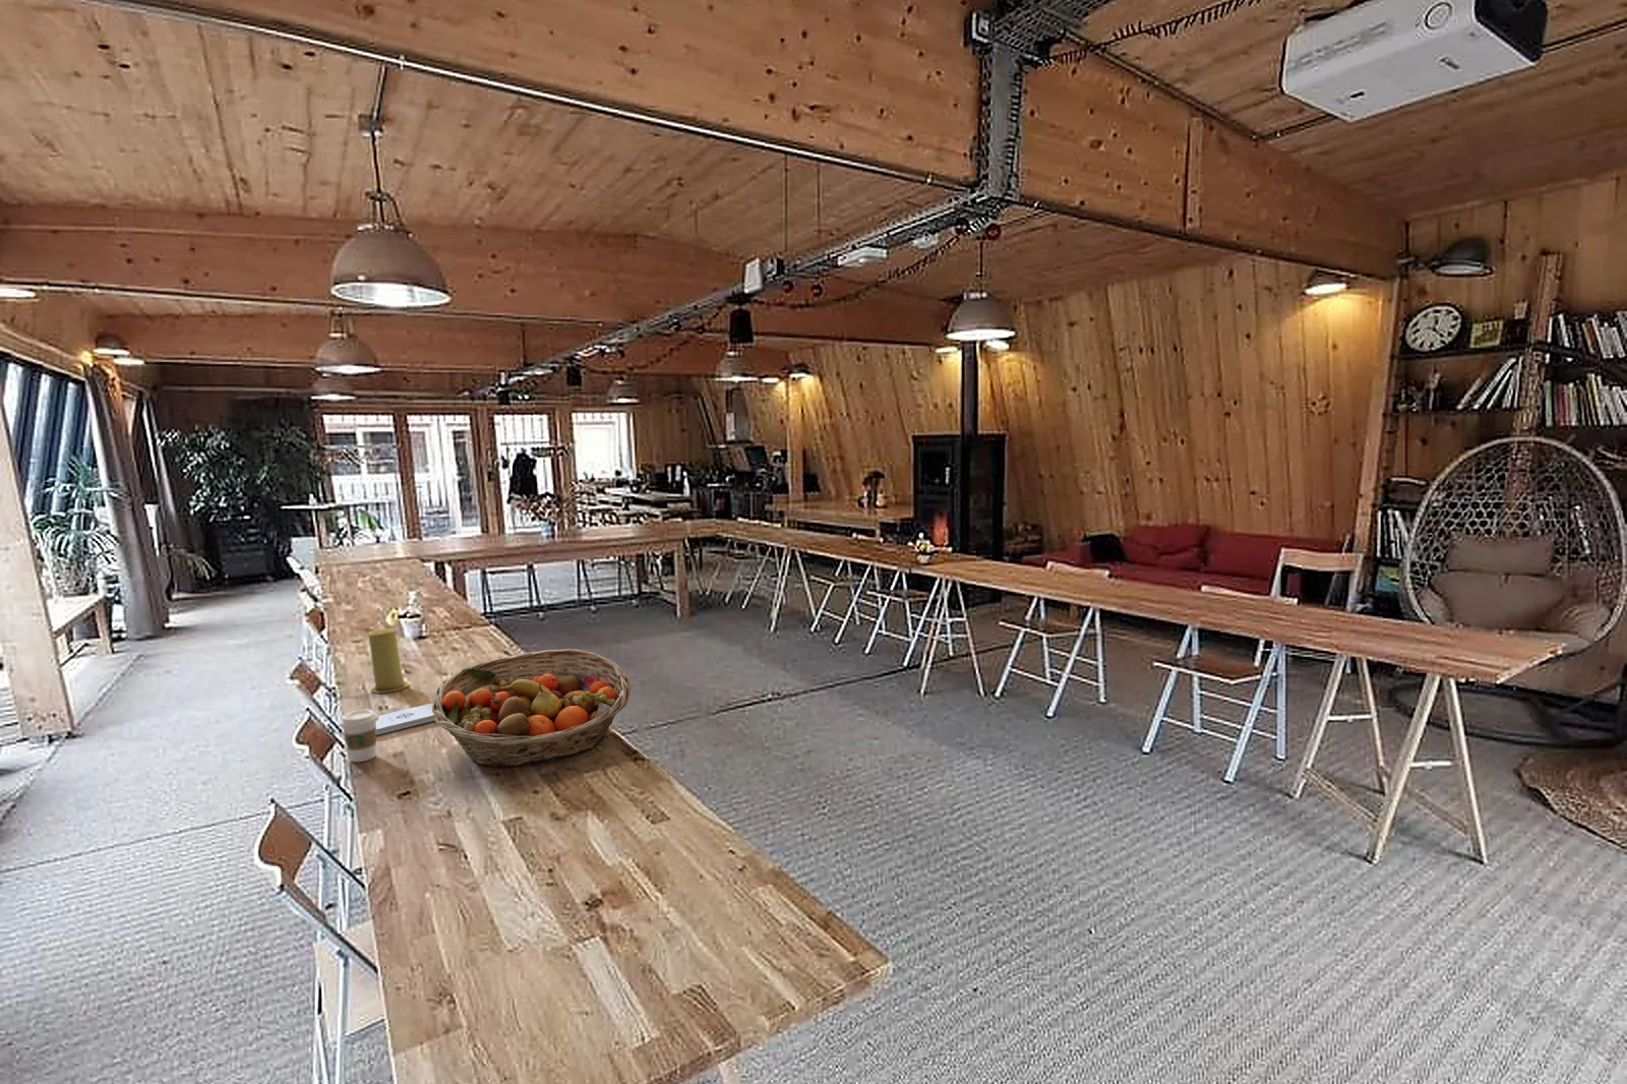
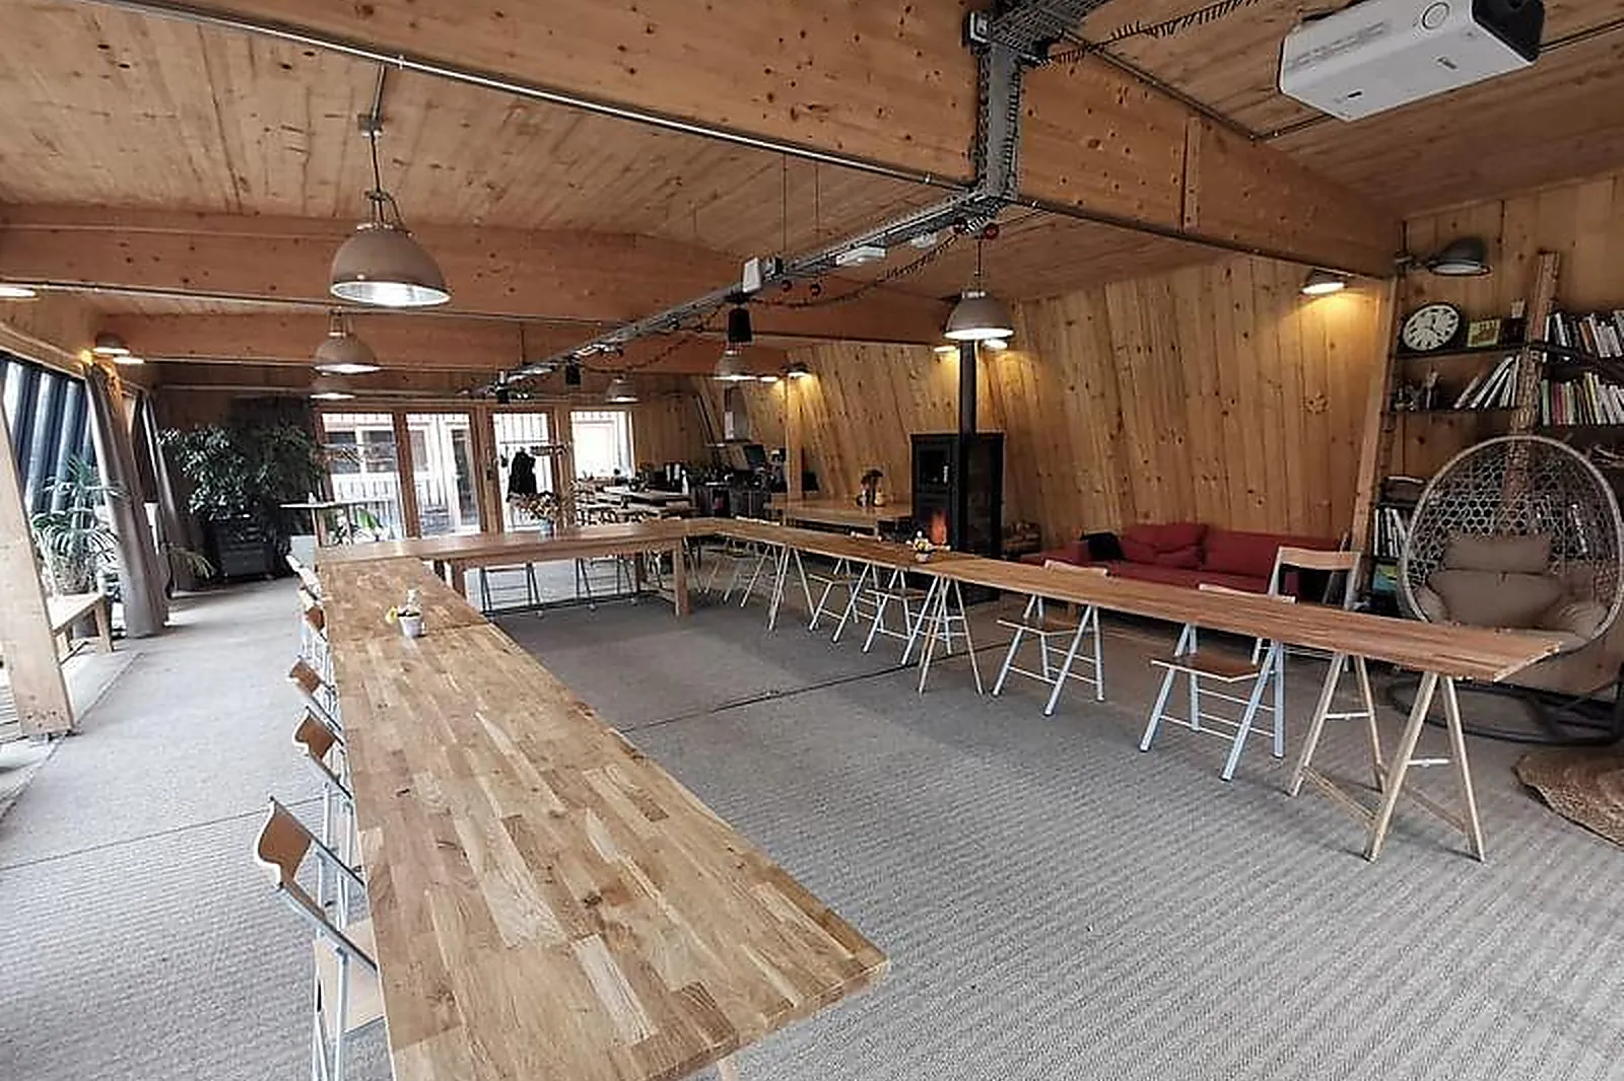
- fruit basket (536, 704)
- coffee cup (360, 736)
- notepad (403, 719)
- candle (386, 659)
